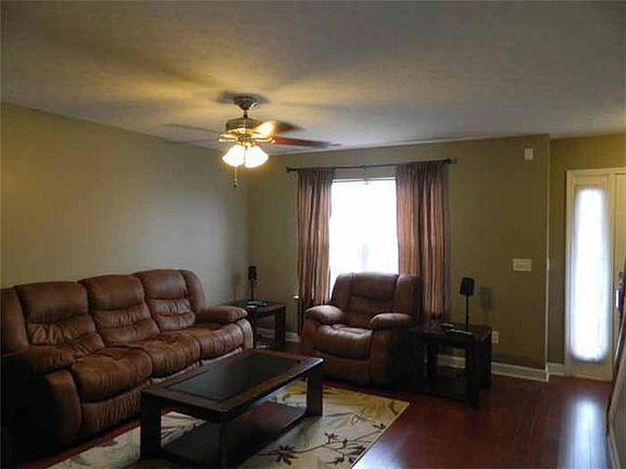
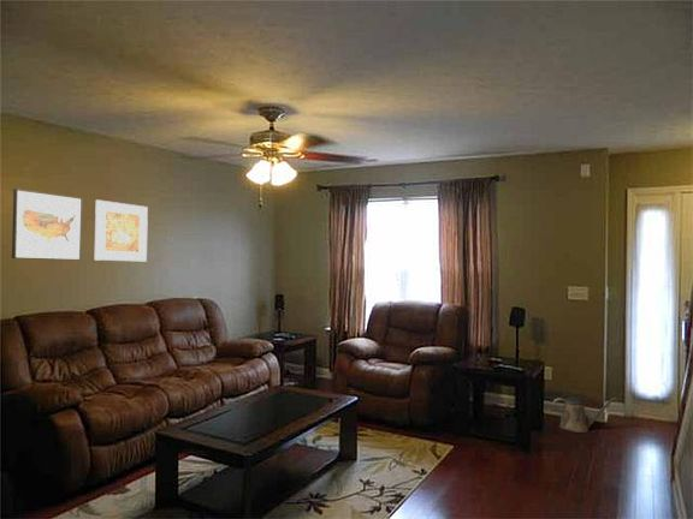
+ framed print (122, 232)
+ wall art (48, 226)
+ watering can (584, 412)
